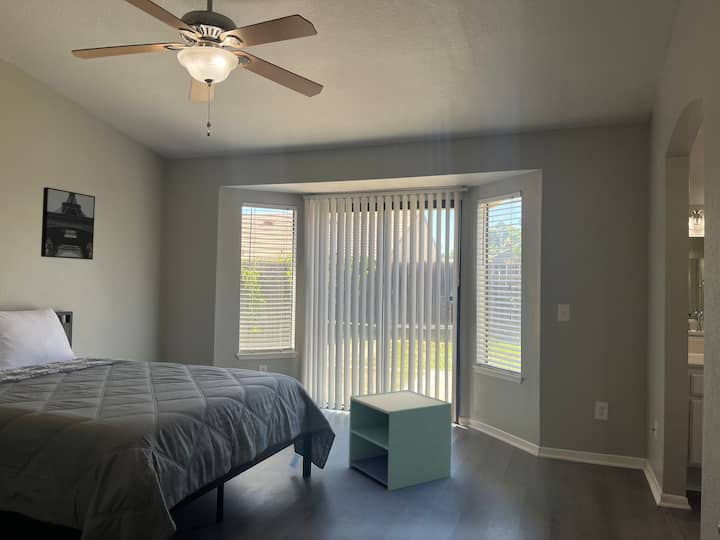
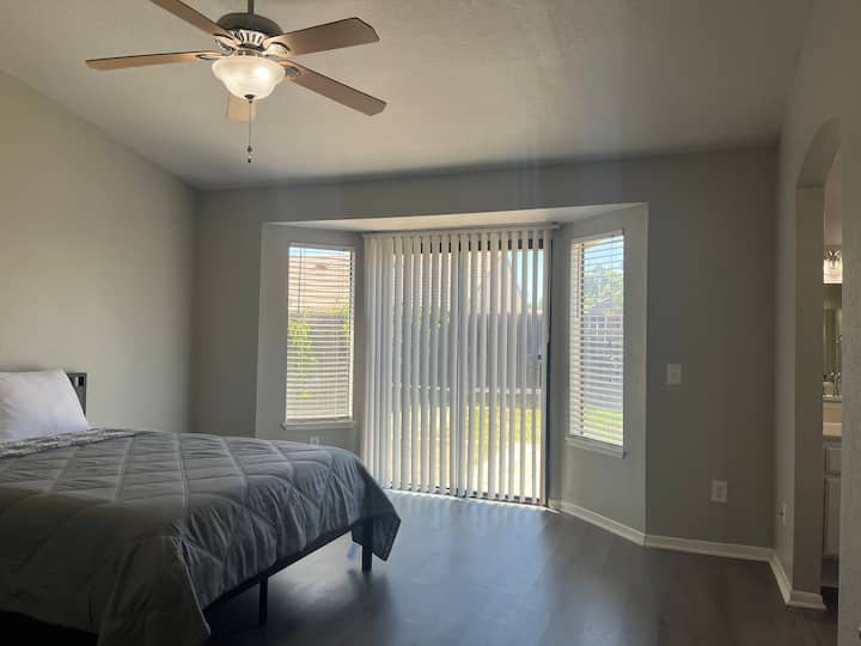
- wall art (69, 225)
- nightstand (399, 435)
